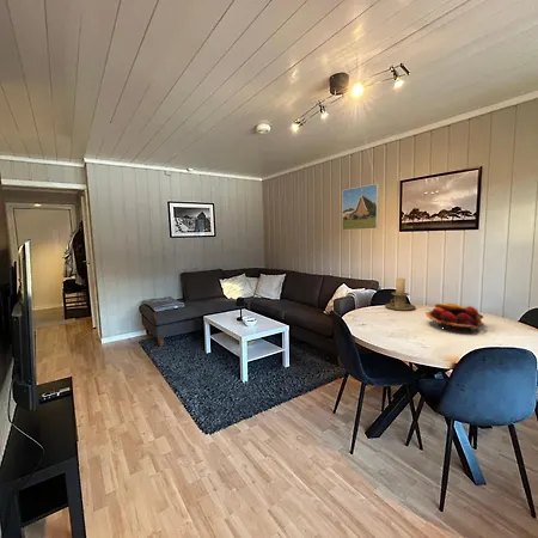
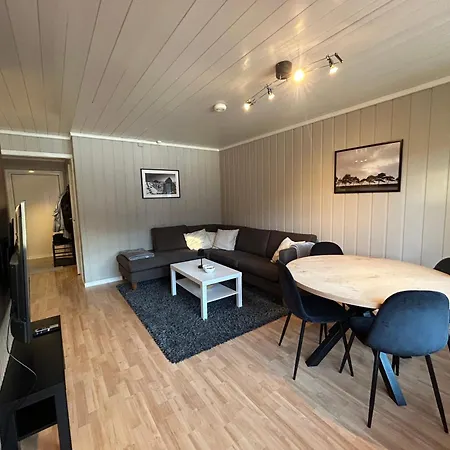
- fruit basket (453, 316)
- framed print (359, 208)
- candle holder (399, 293)
